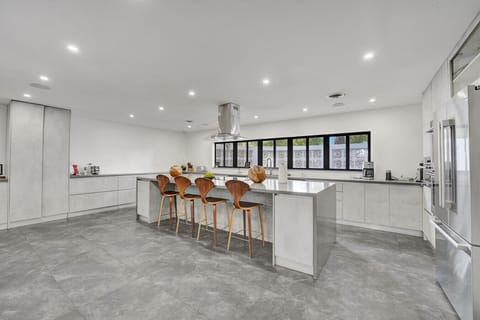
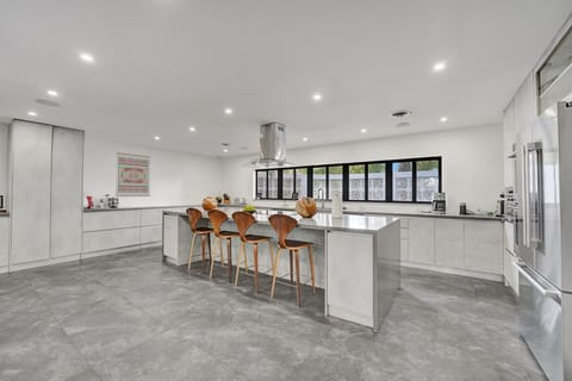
+ wall art (133, 175)
